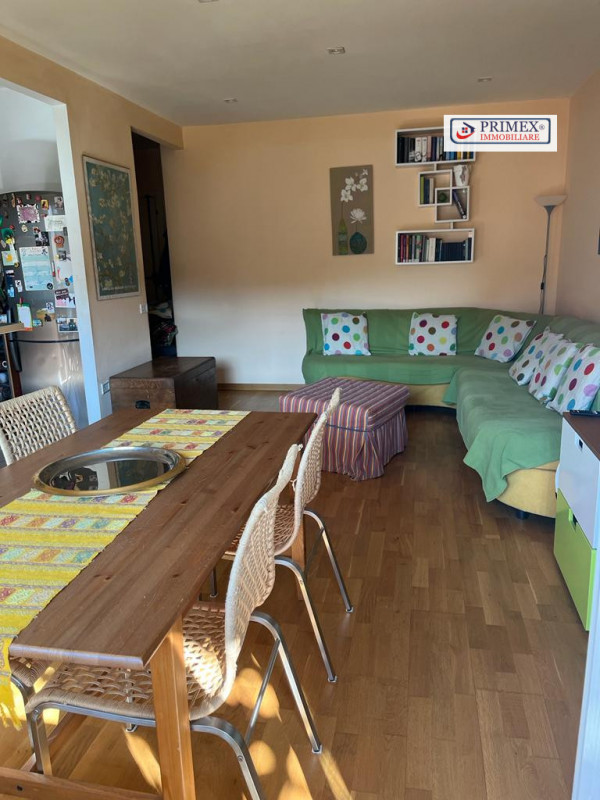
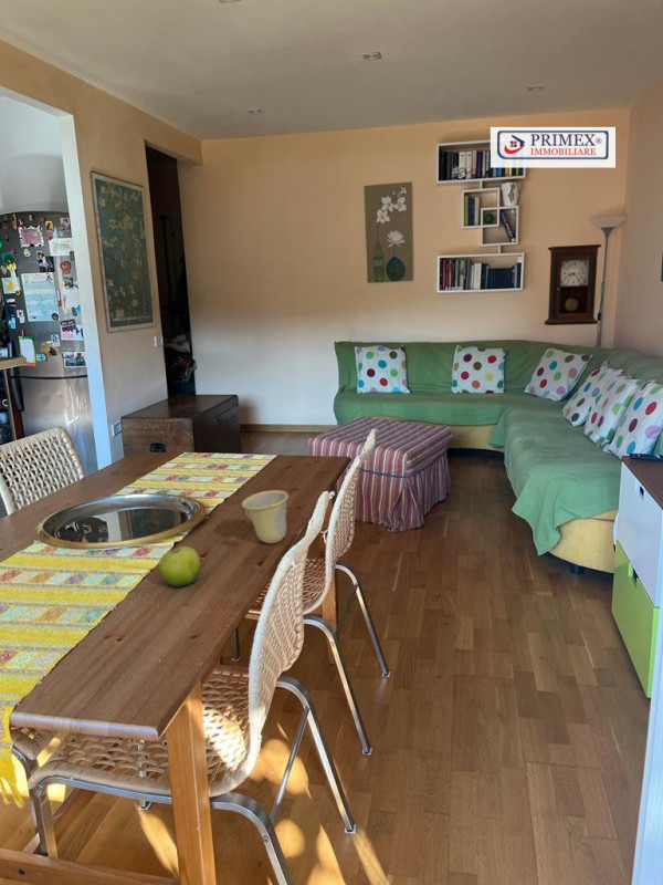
+ fruit (179, 564)
+ cup (266, 518)
+ pendulum clock (572, 285)
